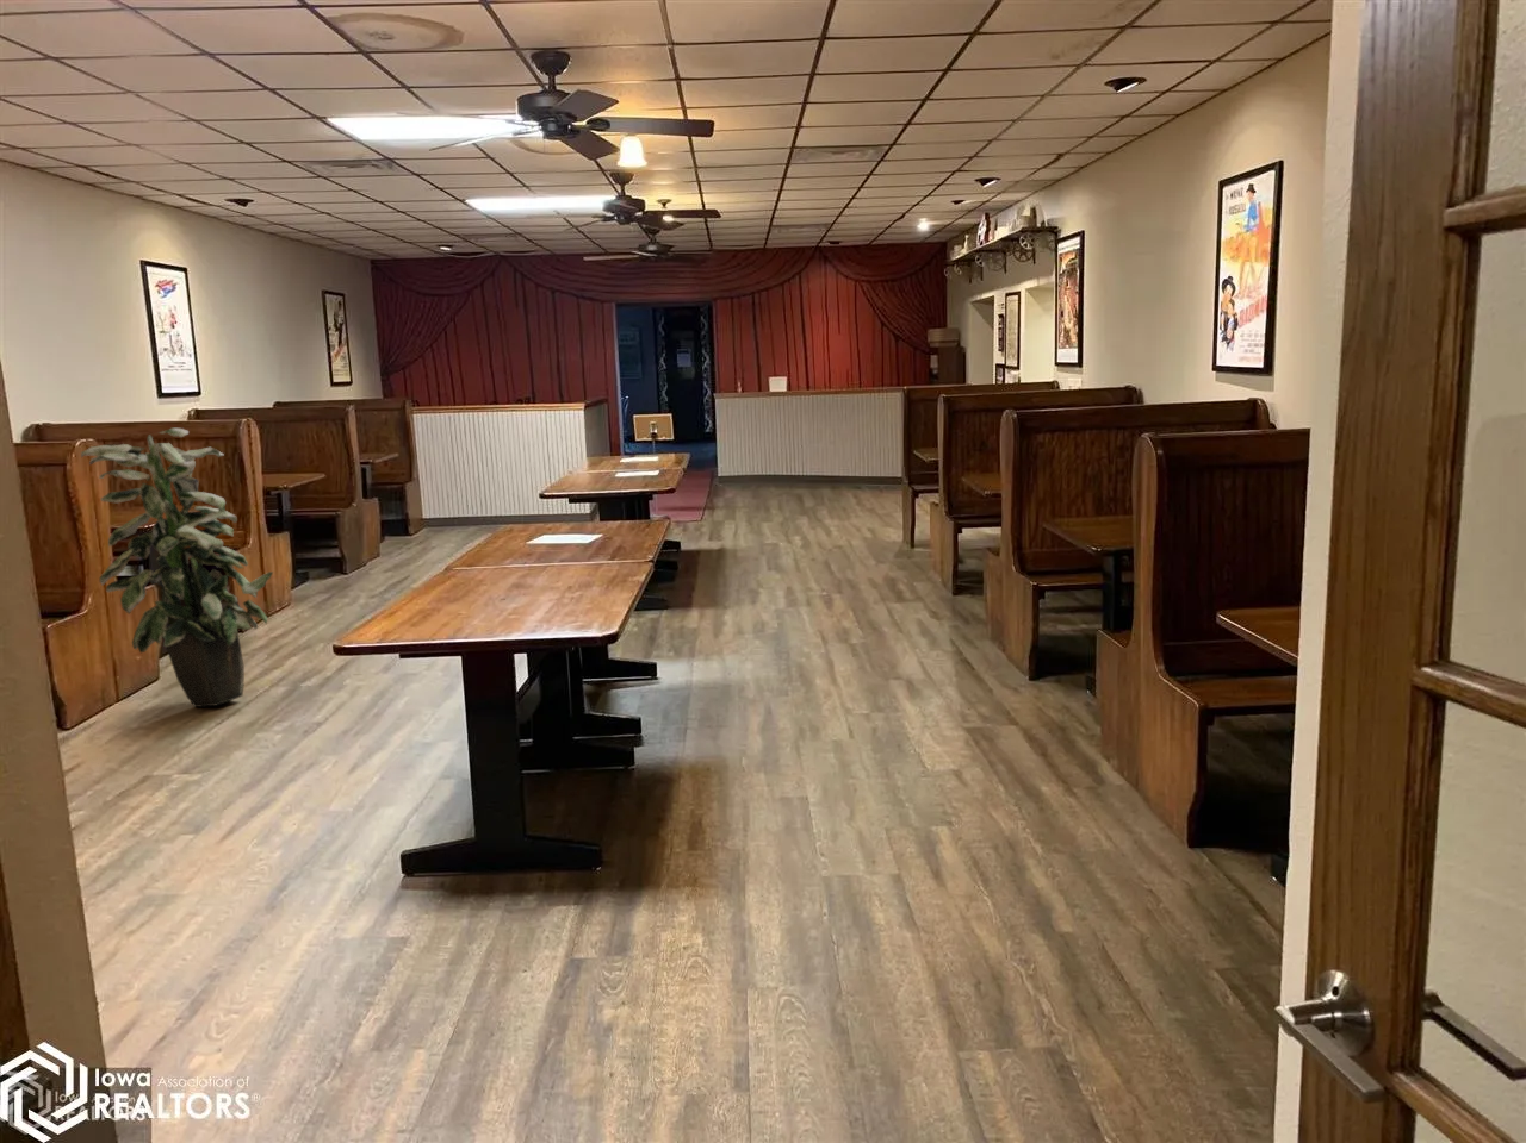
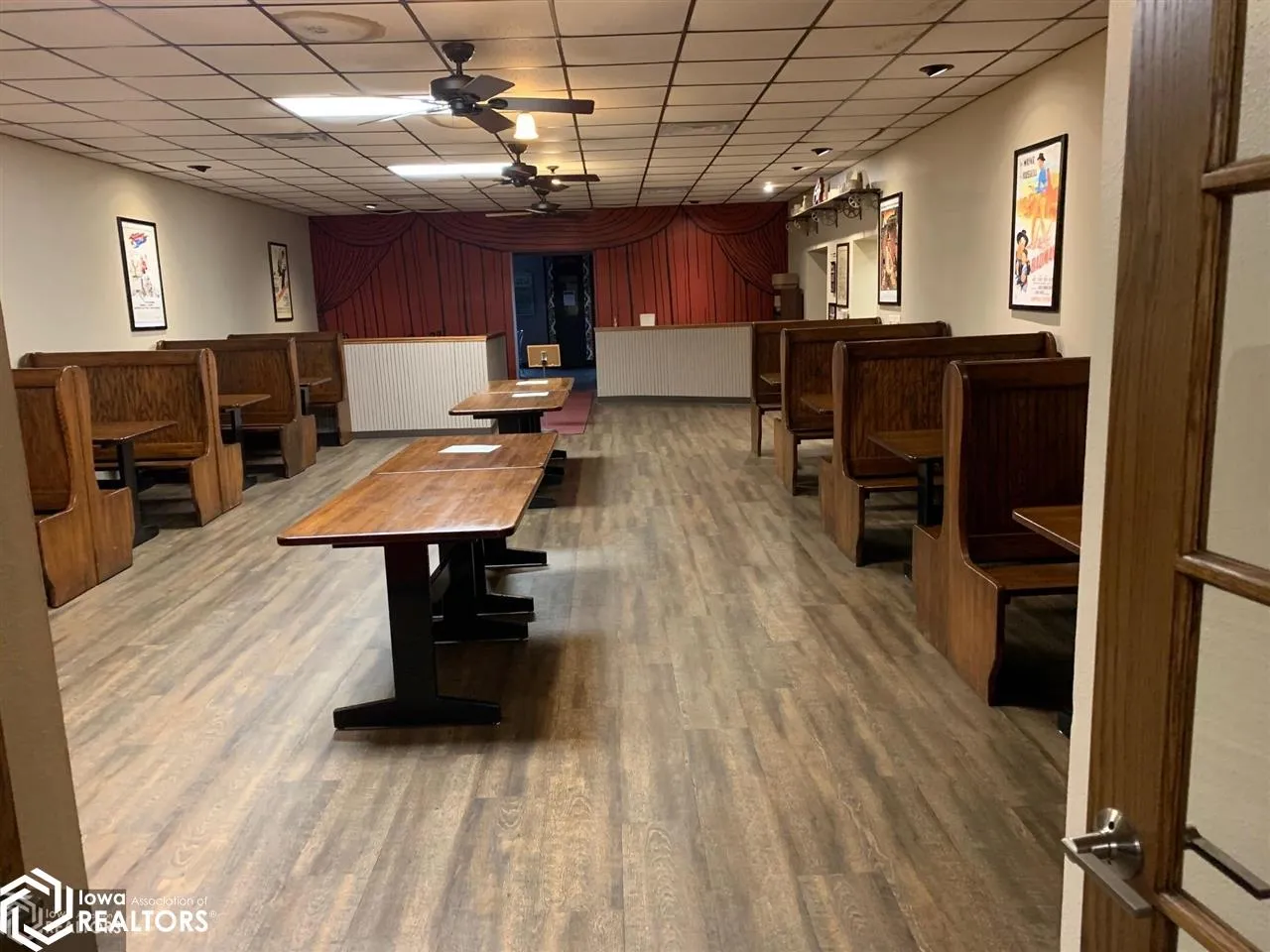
- indoor plant (183, 569)
